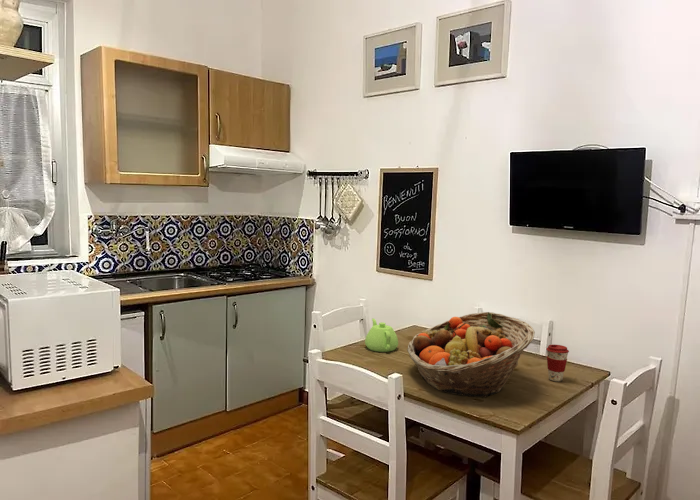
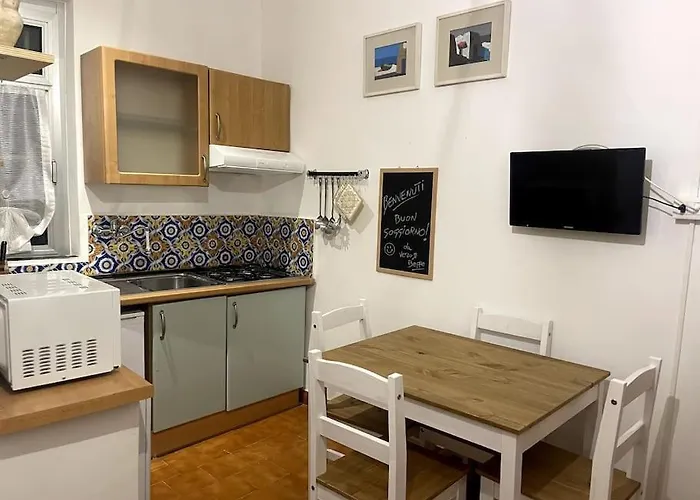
- teapot (380, 334)
- coffee cup (556, 362)
- fruit basket (468, 349)
